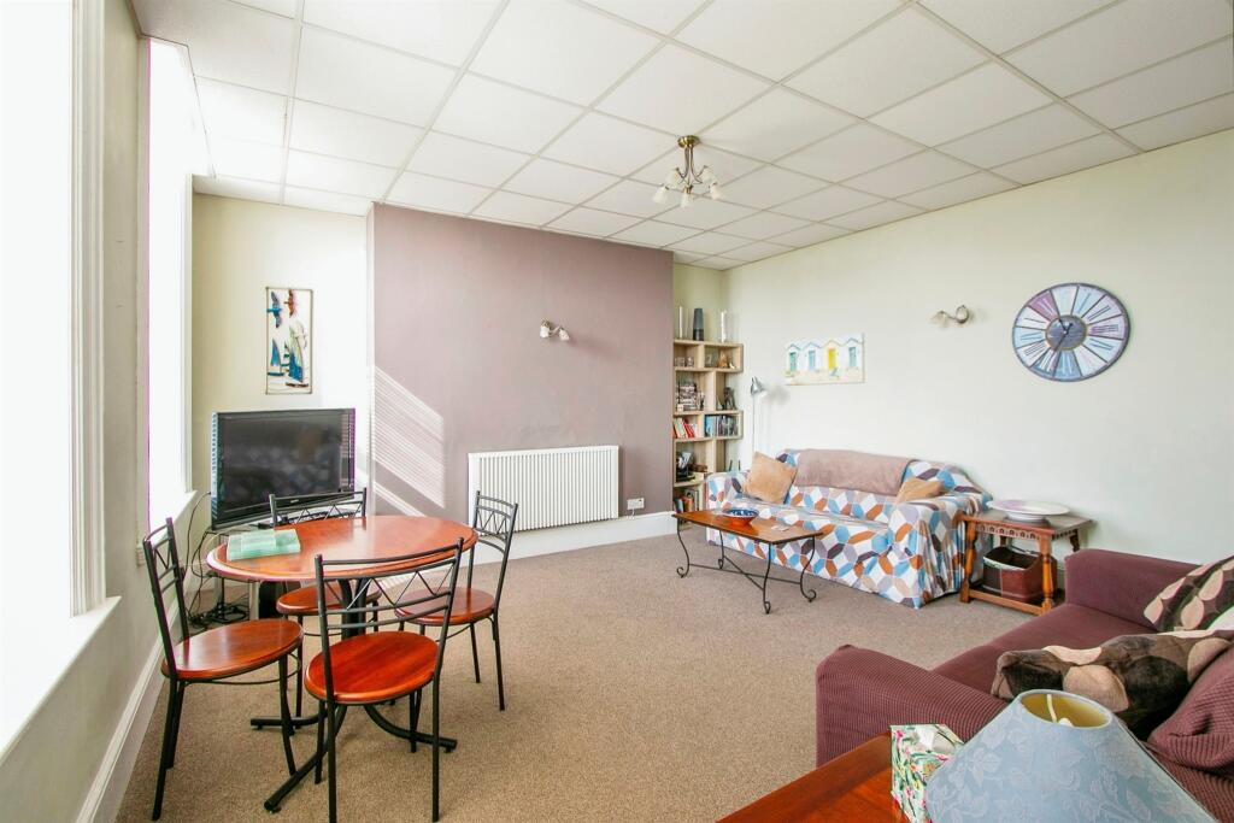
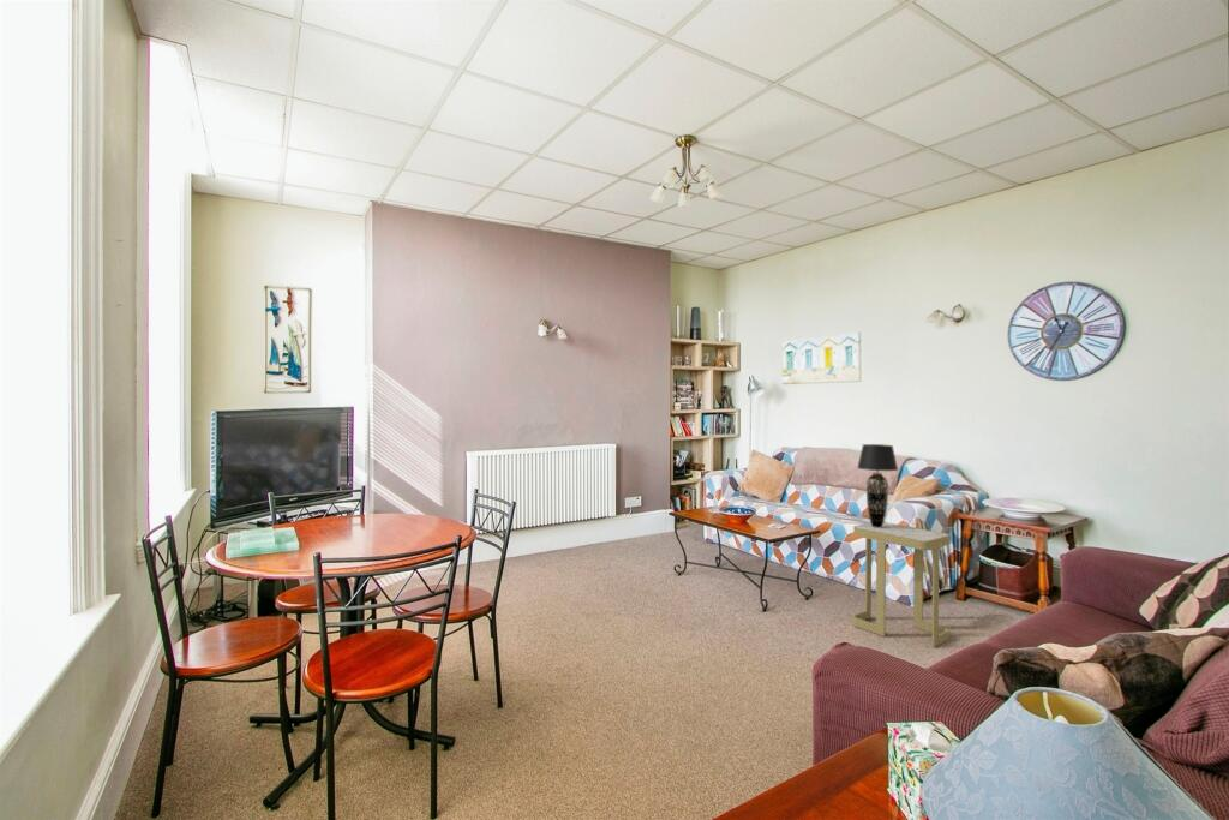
+ table lamp (876, 485)
+ side table (913, 580)
